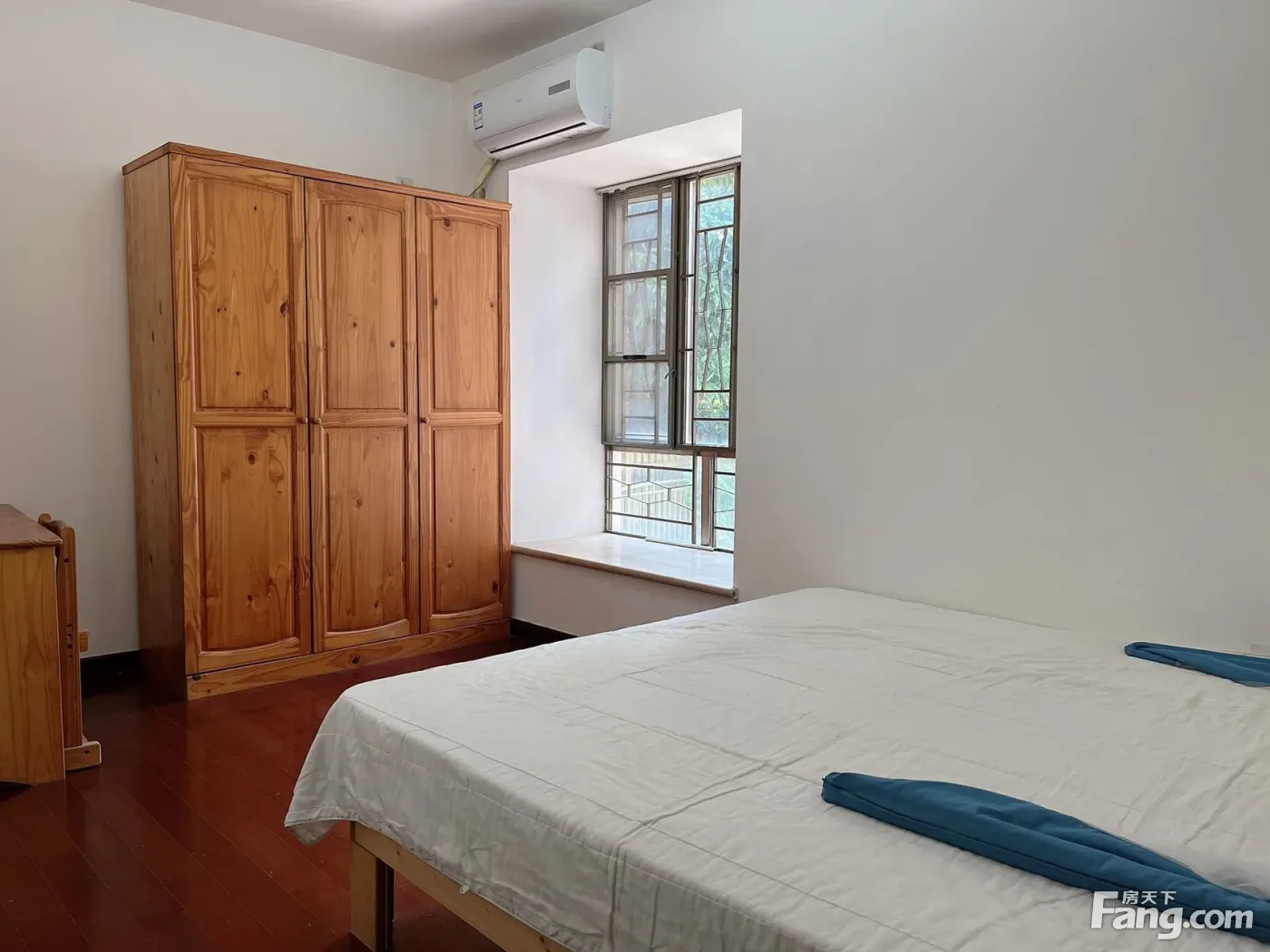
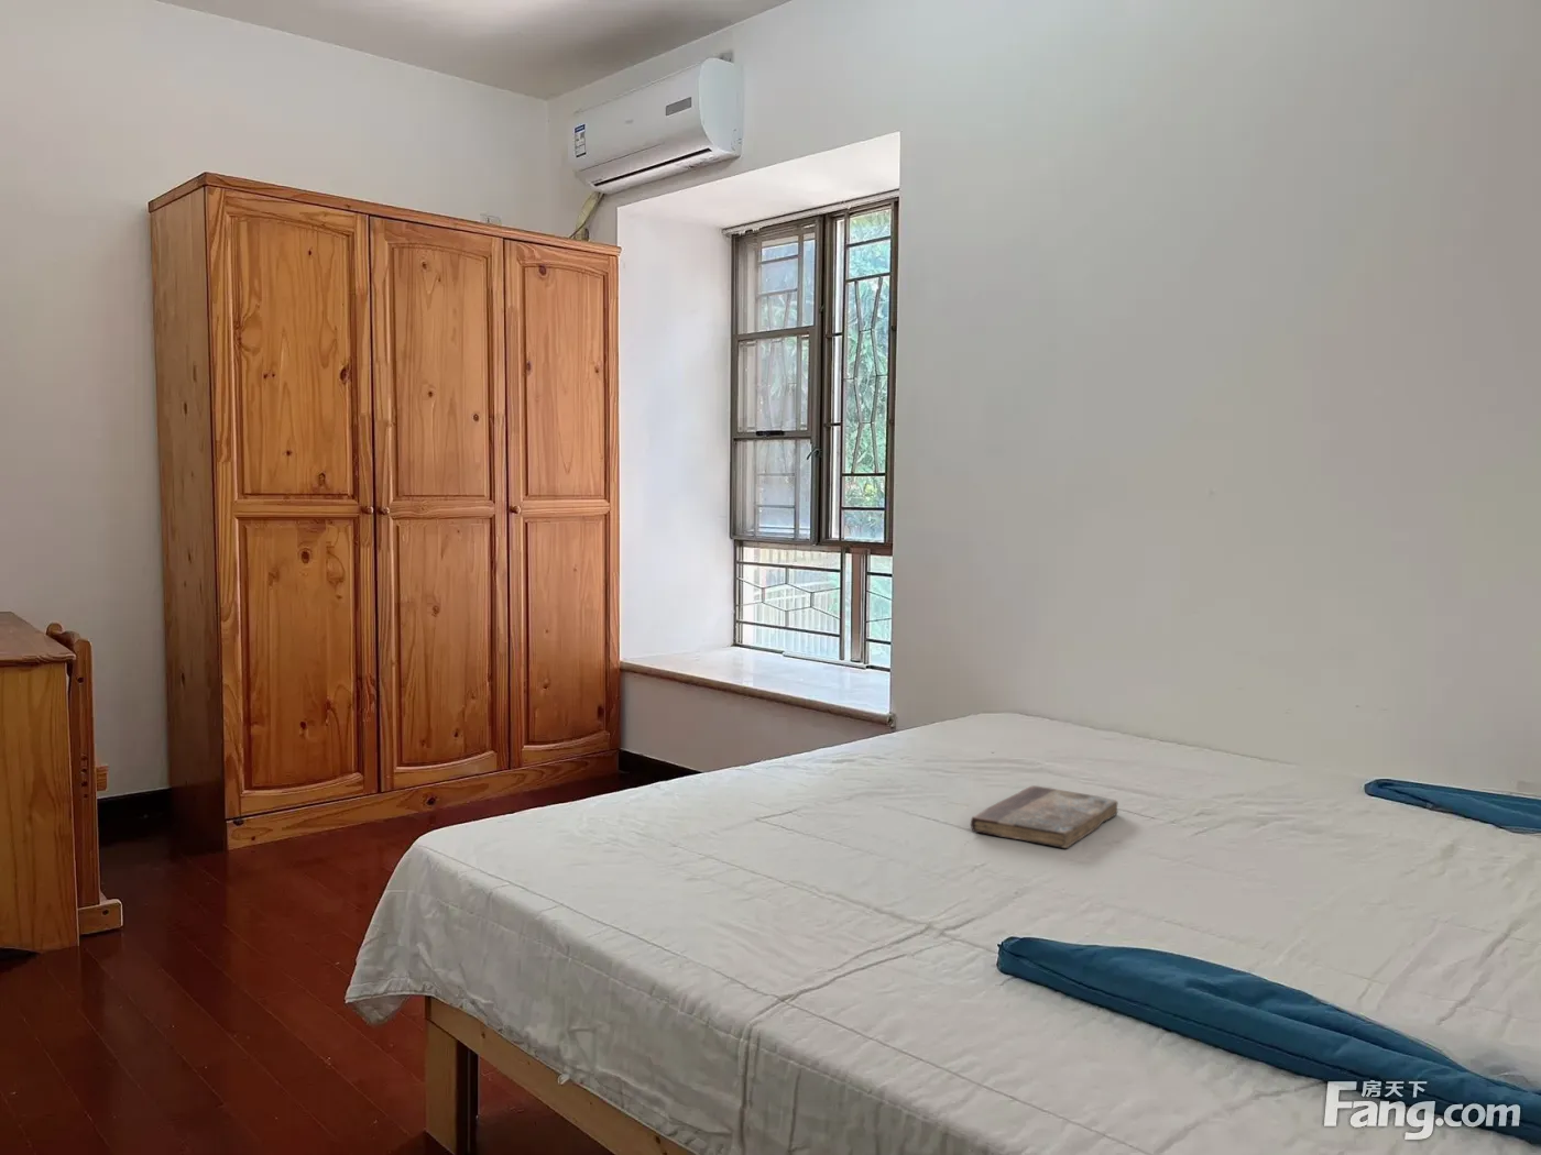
+ book (1046, 814)
